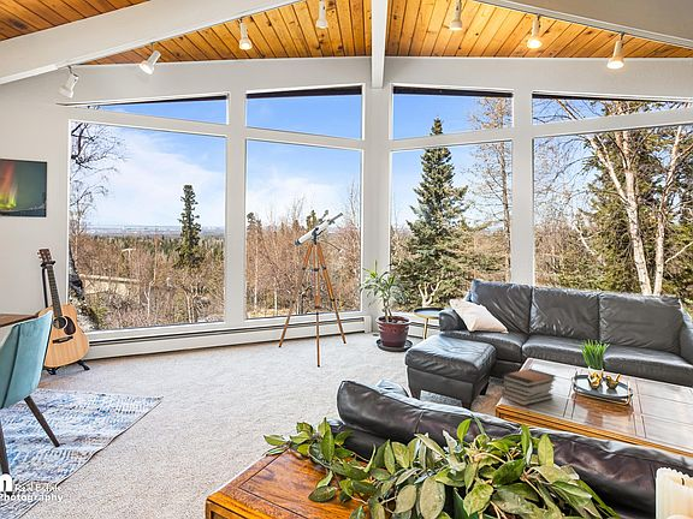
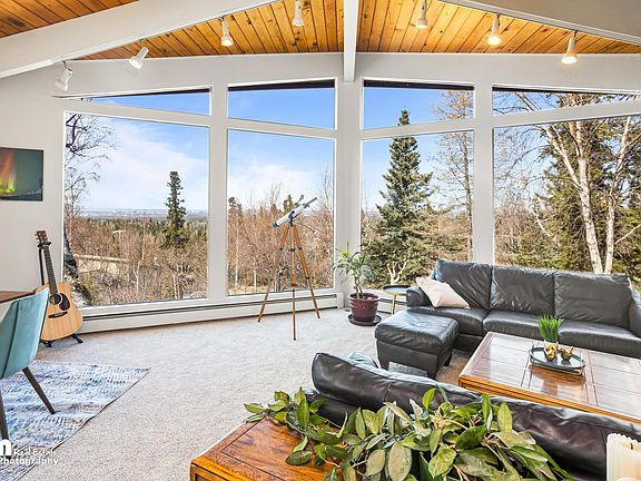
- book stack (528, 386)
